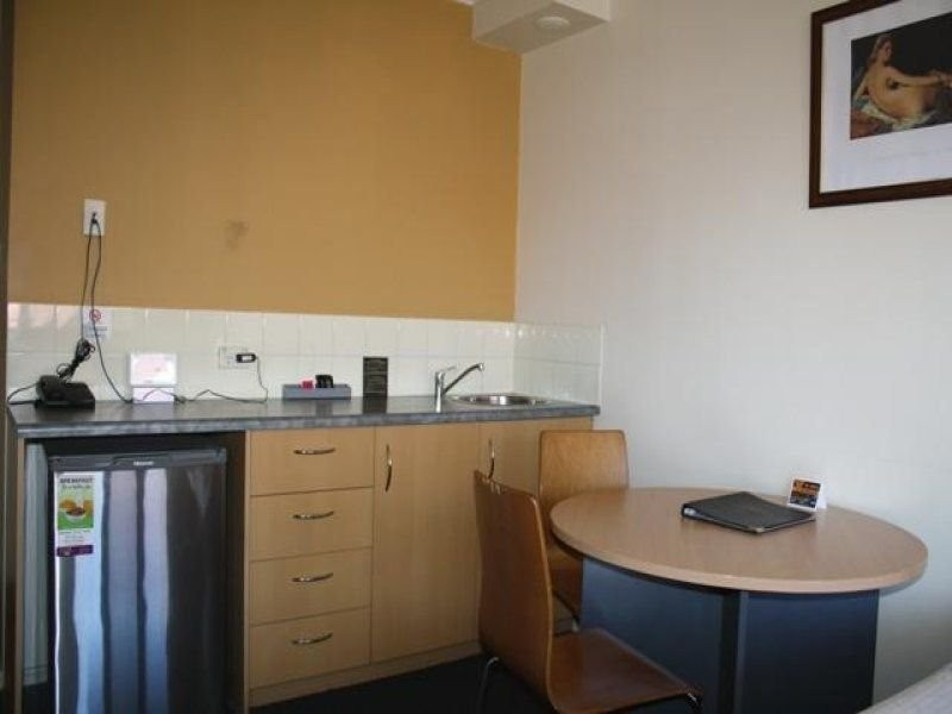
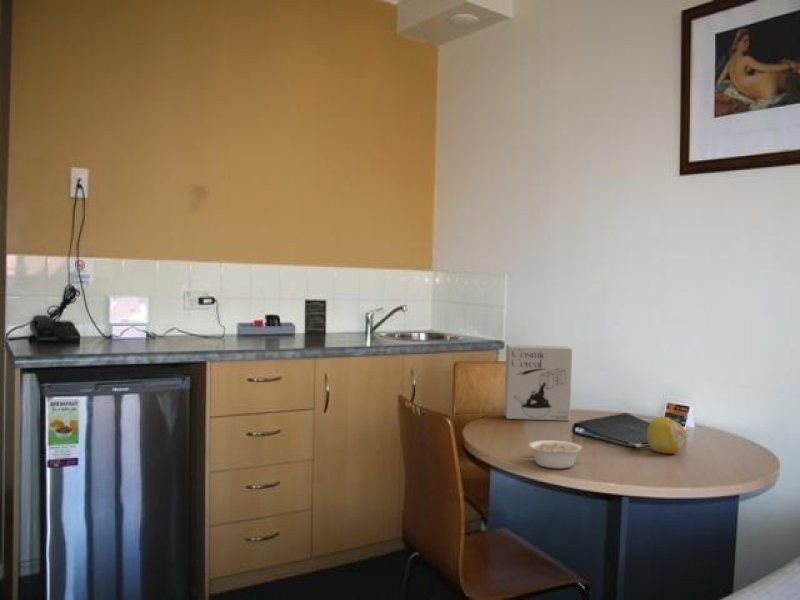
+ fruit (666, 435)
+ legume (556, 453)
+ cereal box (537, 382)
